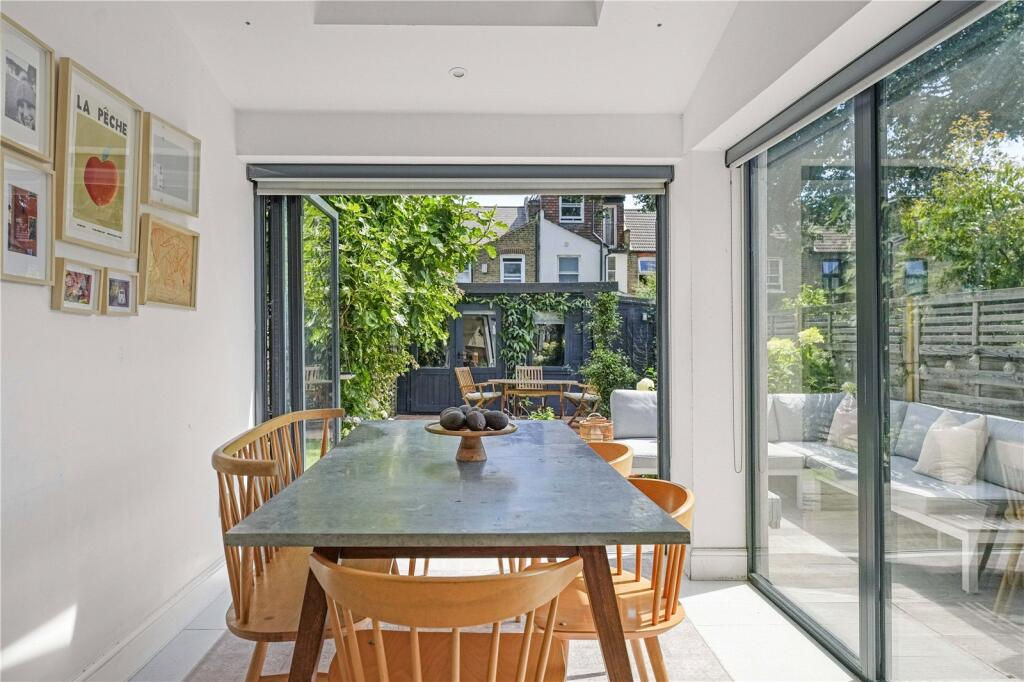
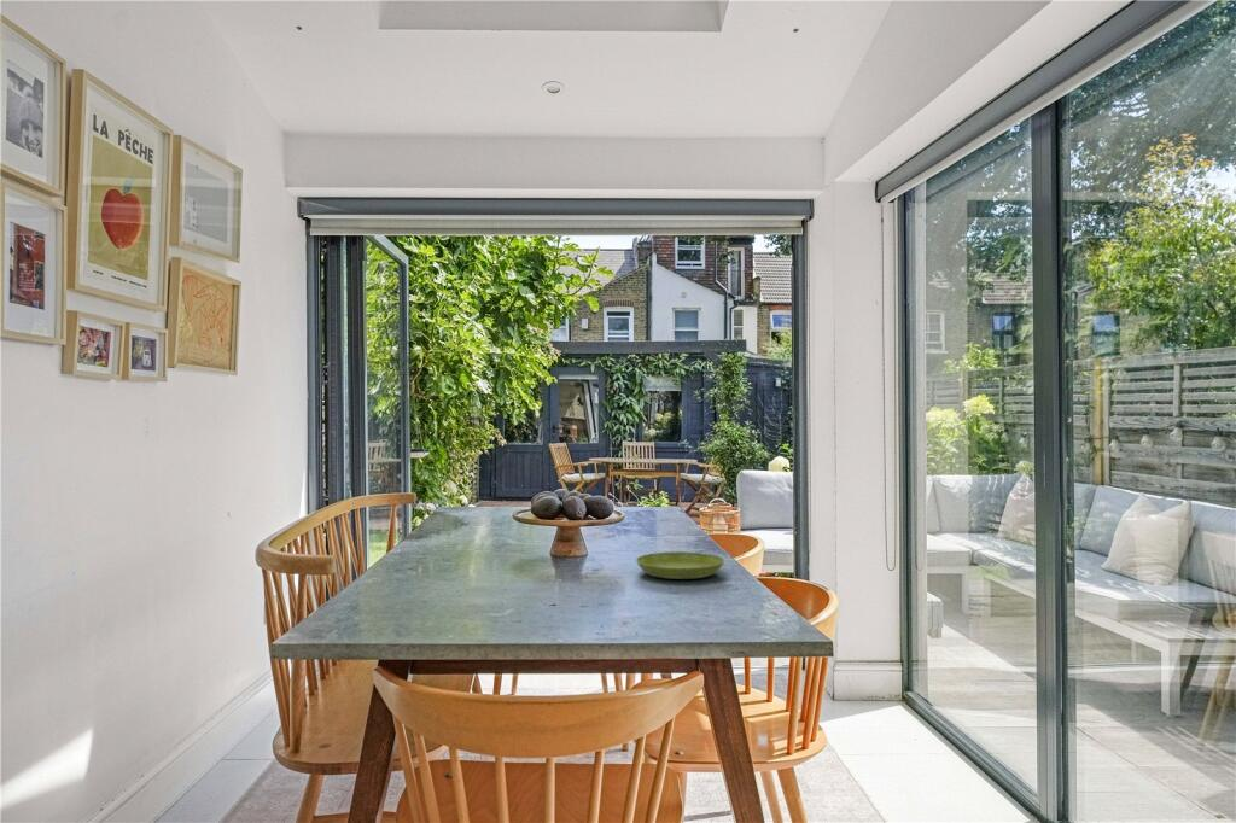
+ saucer (680, 565)
